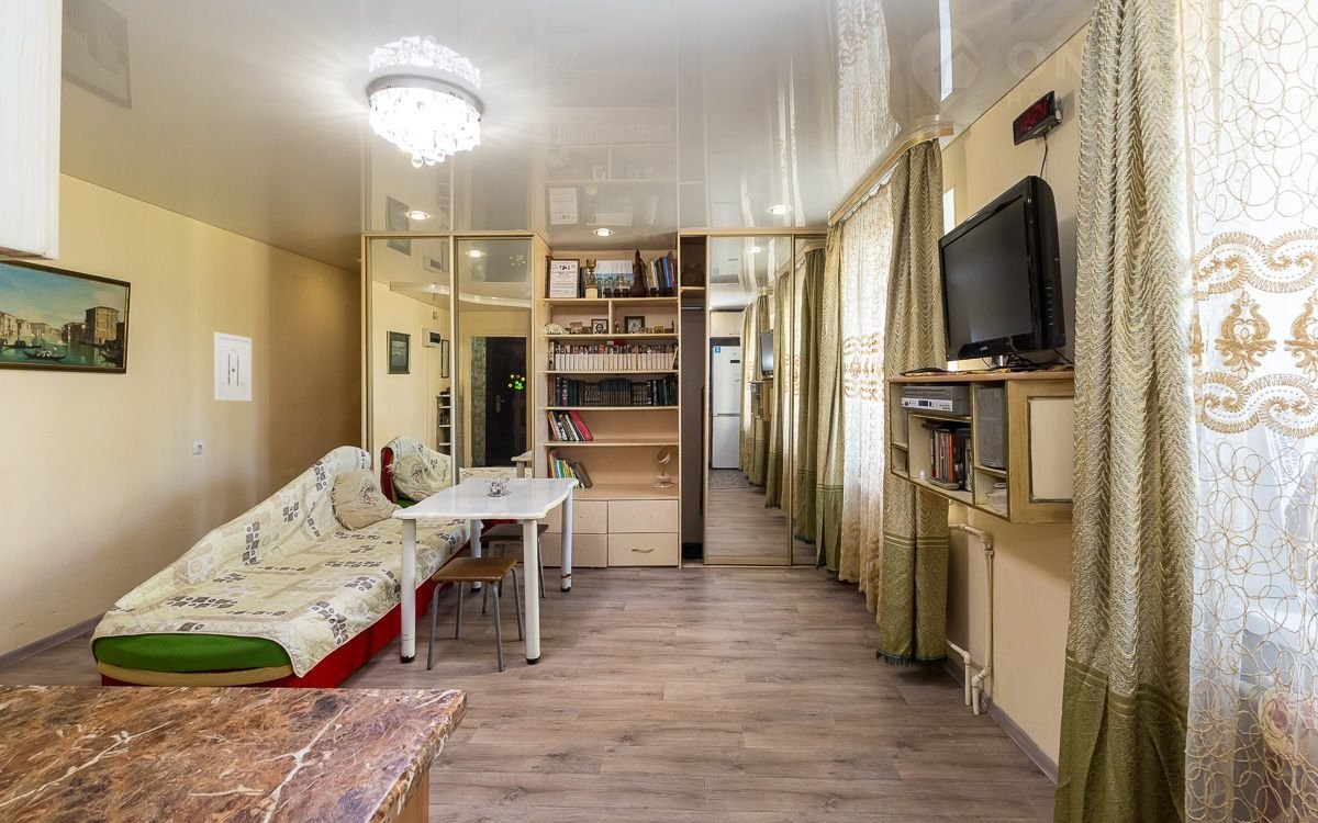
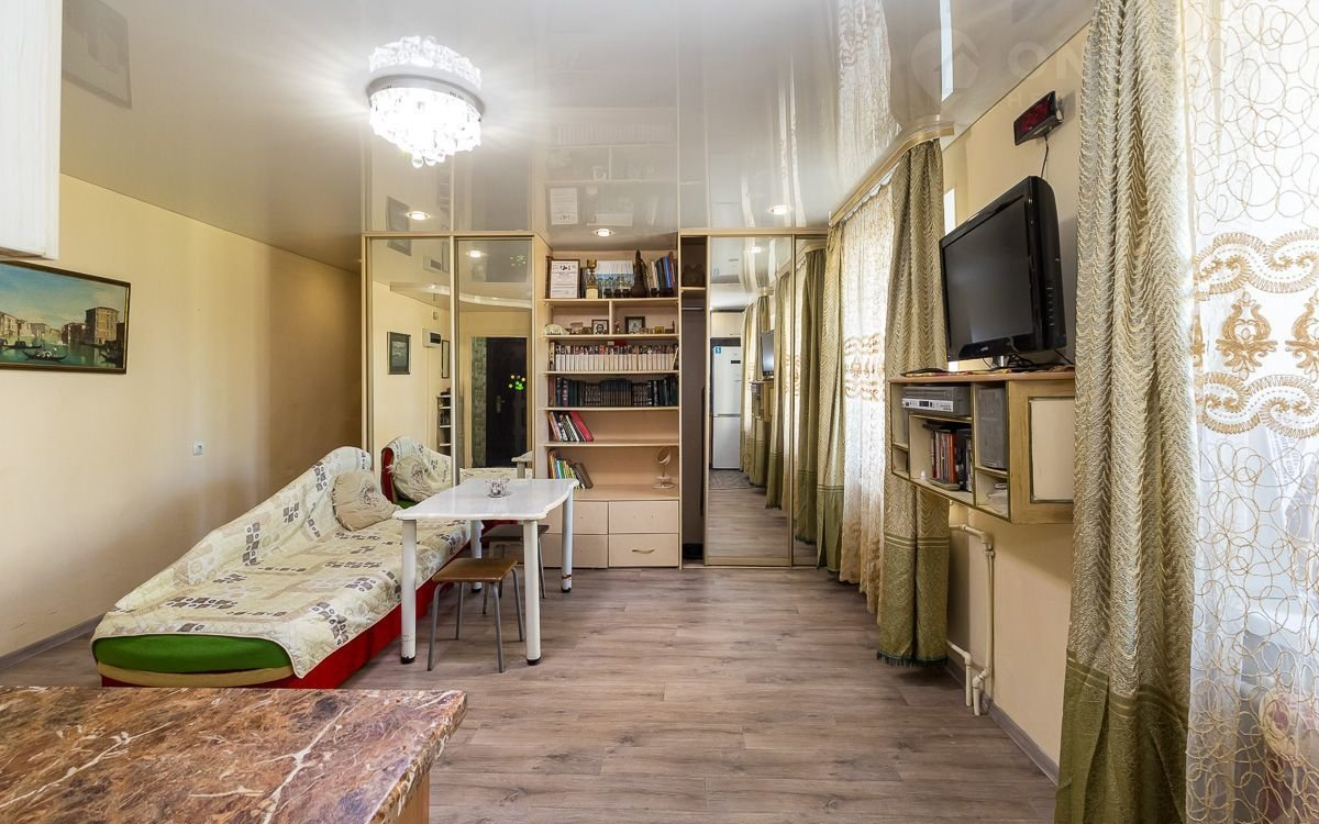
- wall art (233, 368)
